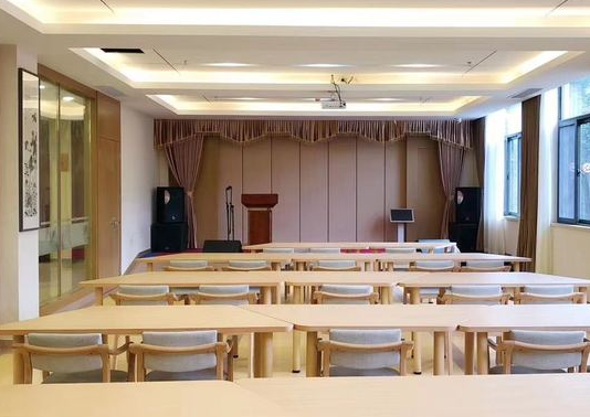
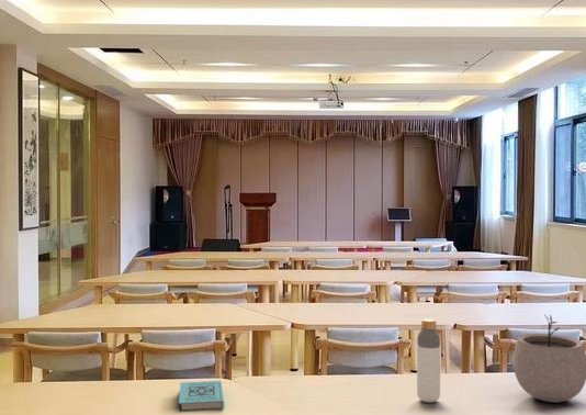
+ bottle (428, 359)
+ book (201, 395)
+ plant pot (549, 356)
